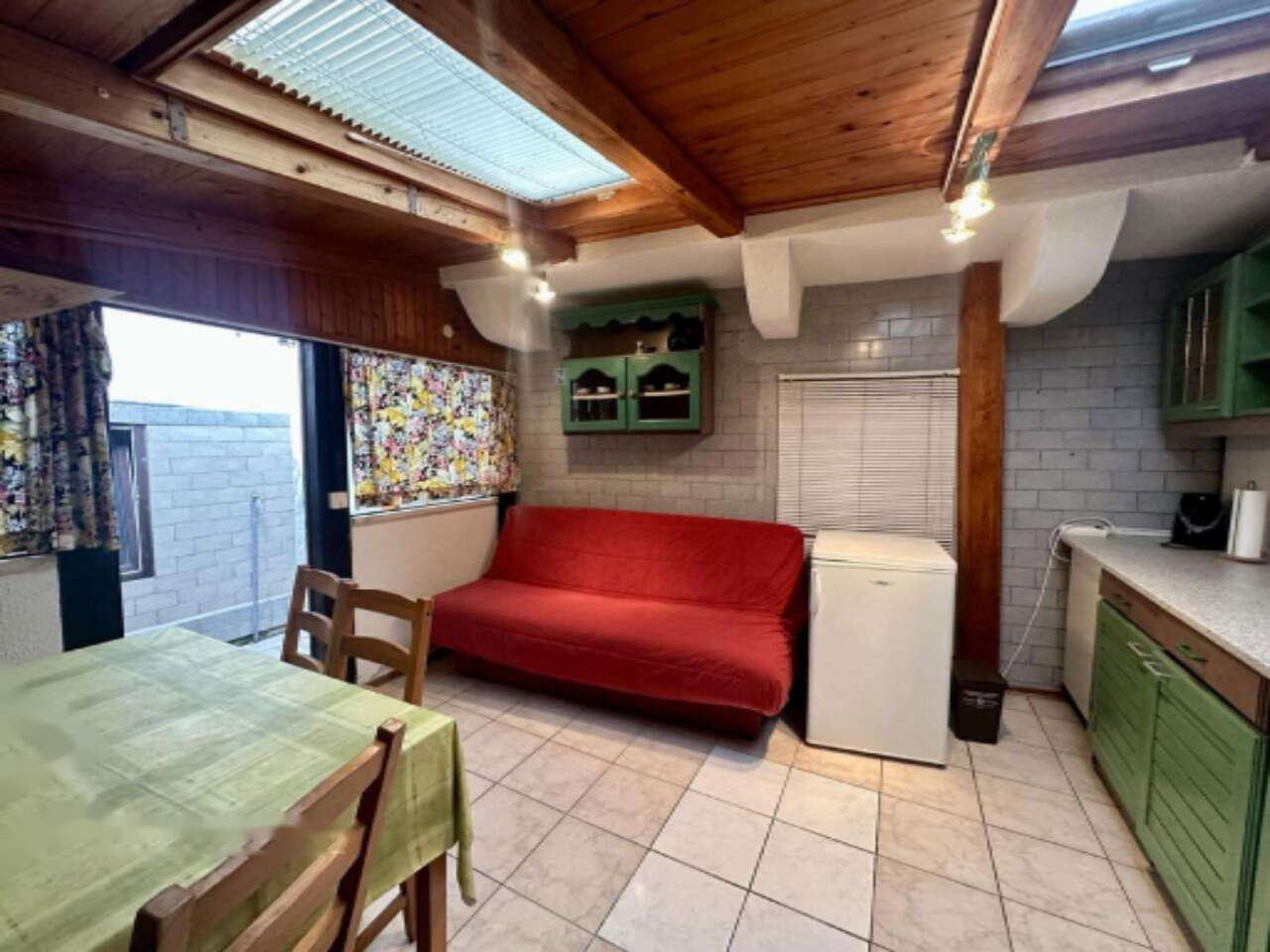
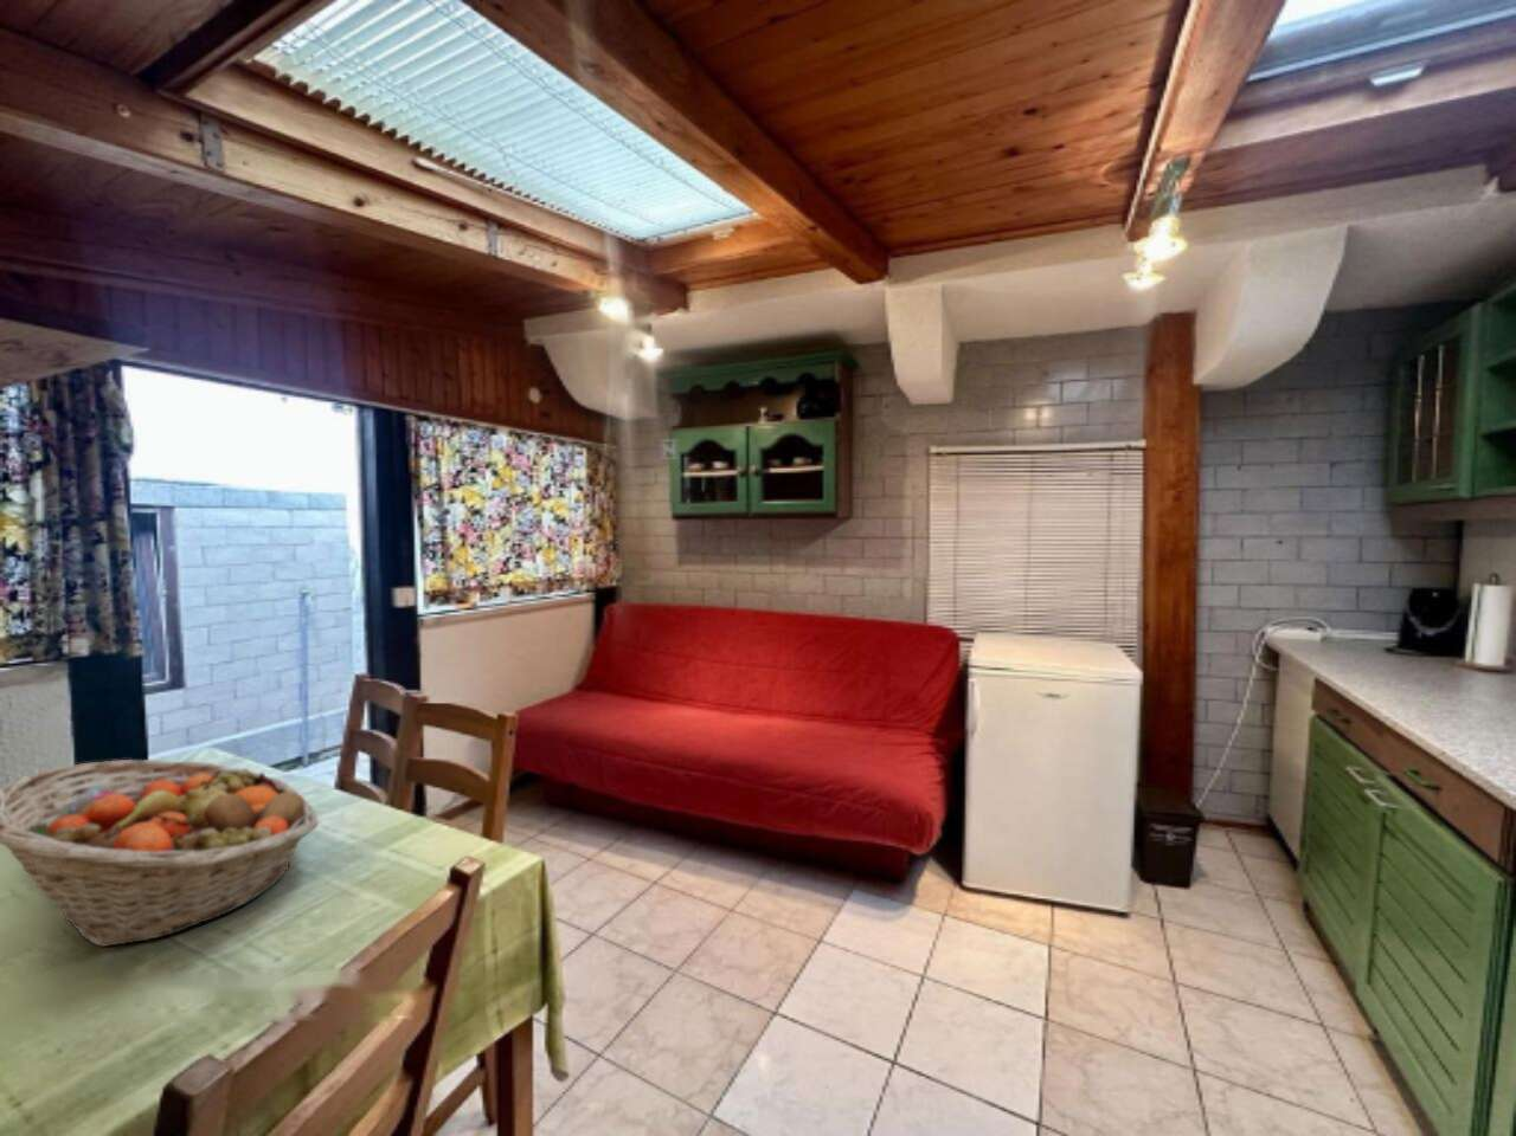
+ fruit basket (170, 827)
